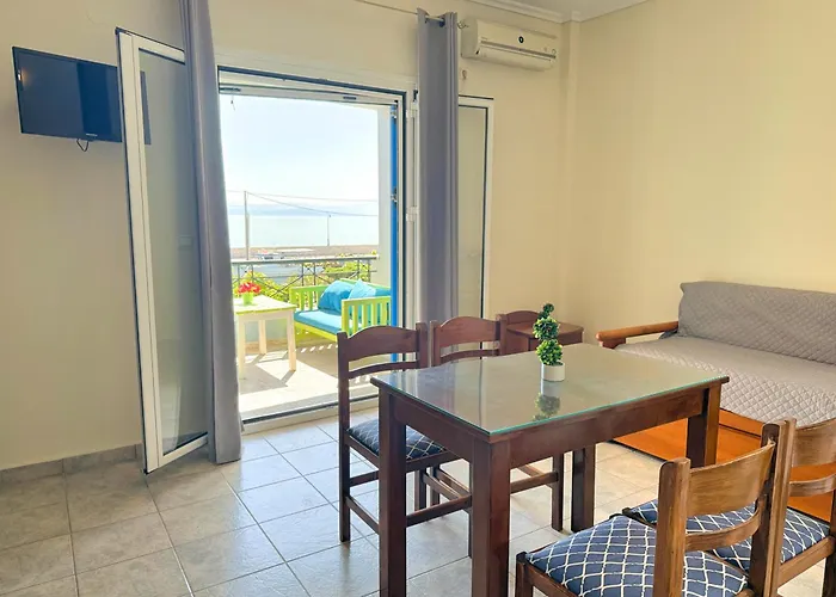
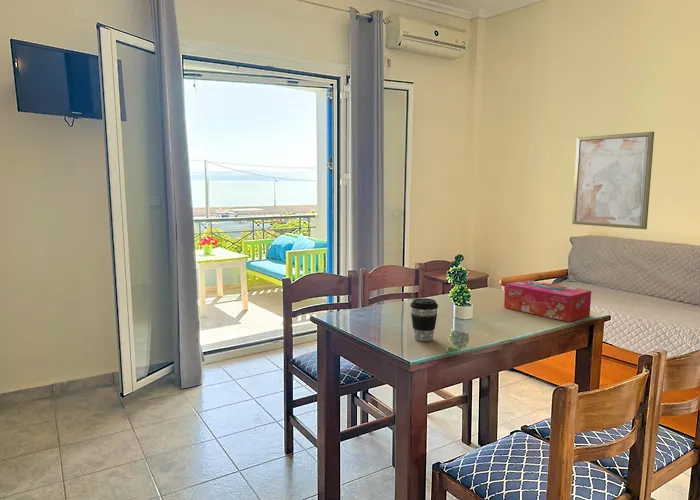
+ wall art (609, 181)
+ tissue box (546, 299)
+ coffee cup (423, 319)
